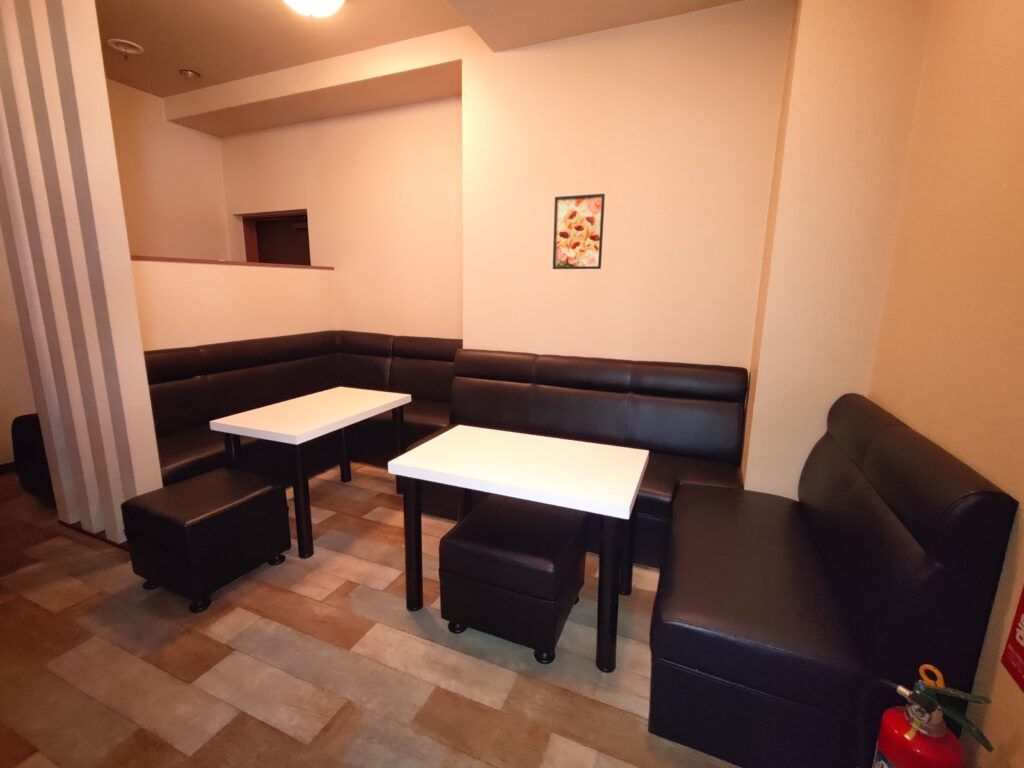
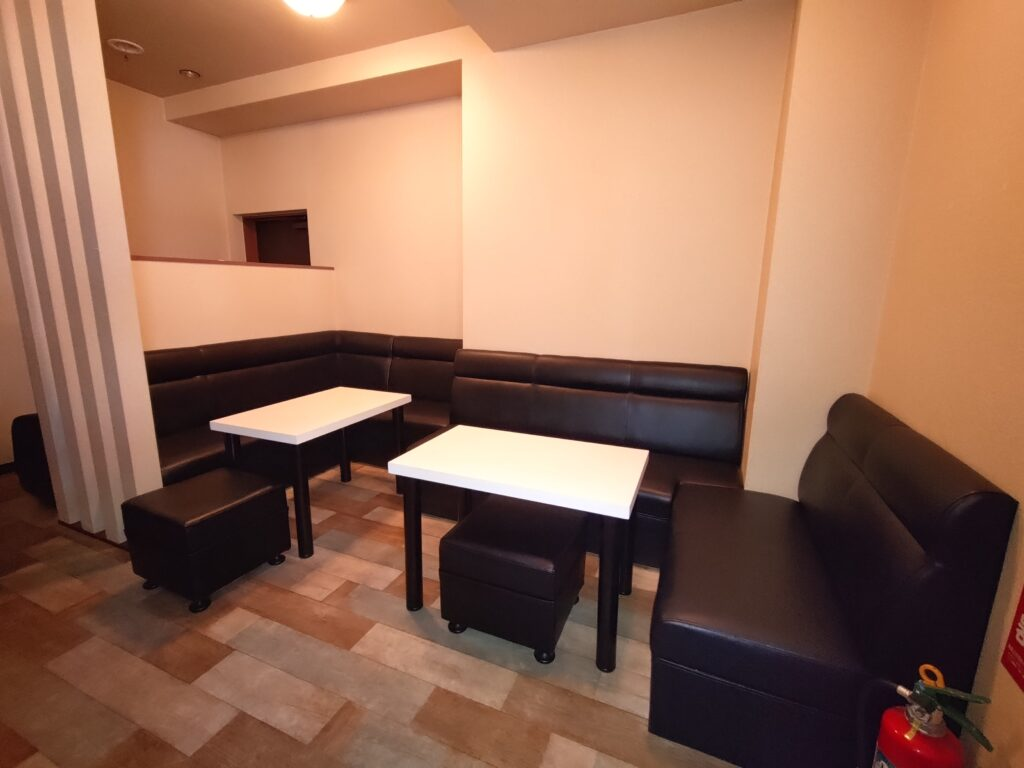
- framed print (577, 232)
